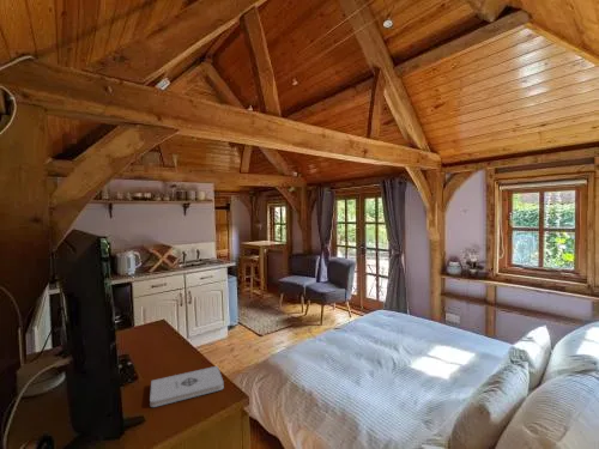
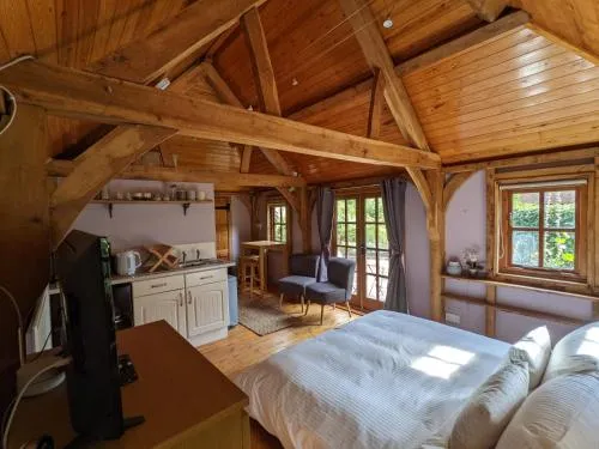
- notepad (187, 384)
